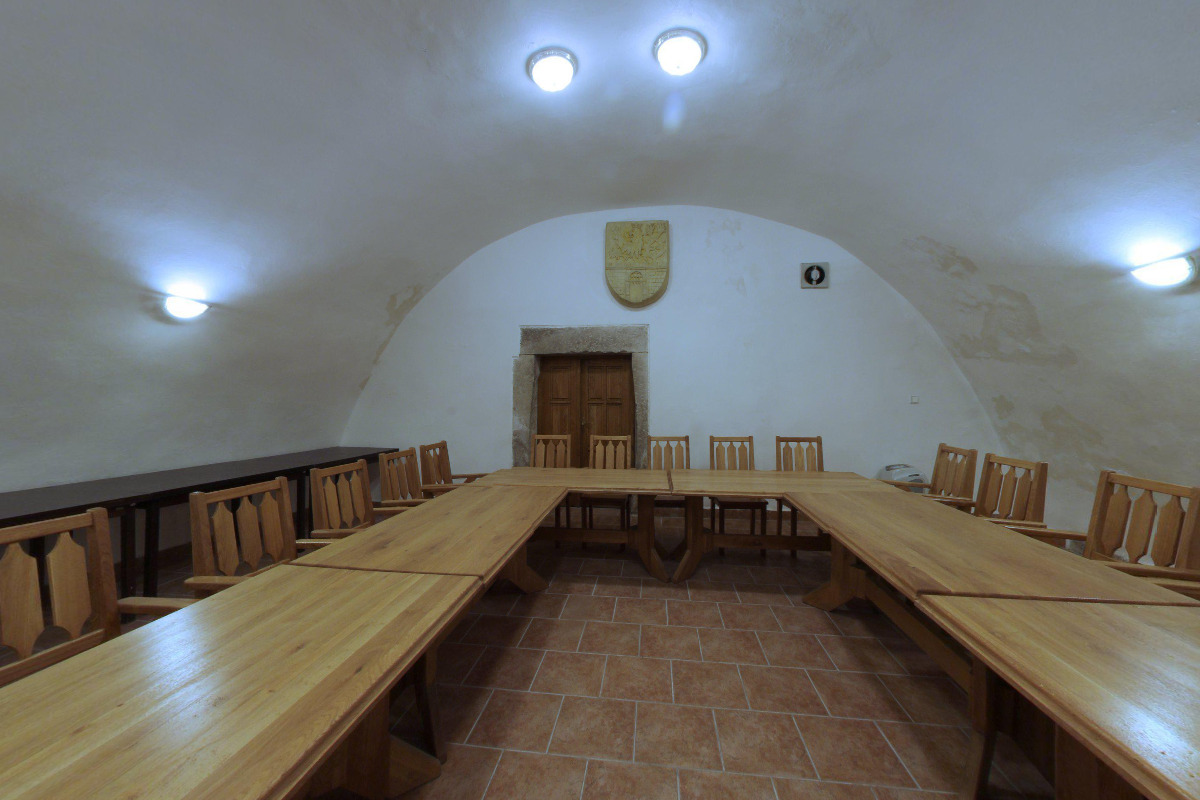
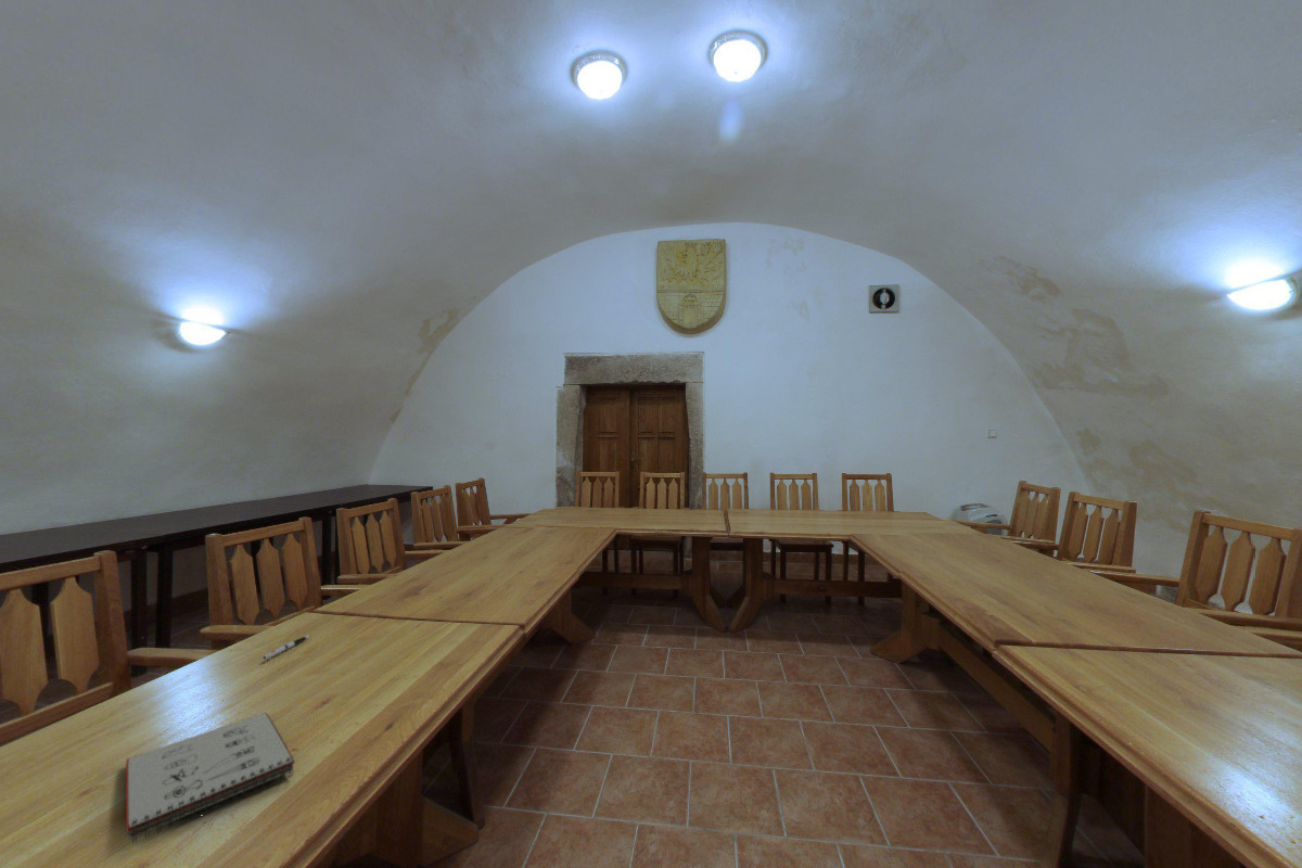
+ pen (288, 646)
+ notepad (209, 763)
